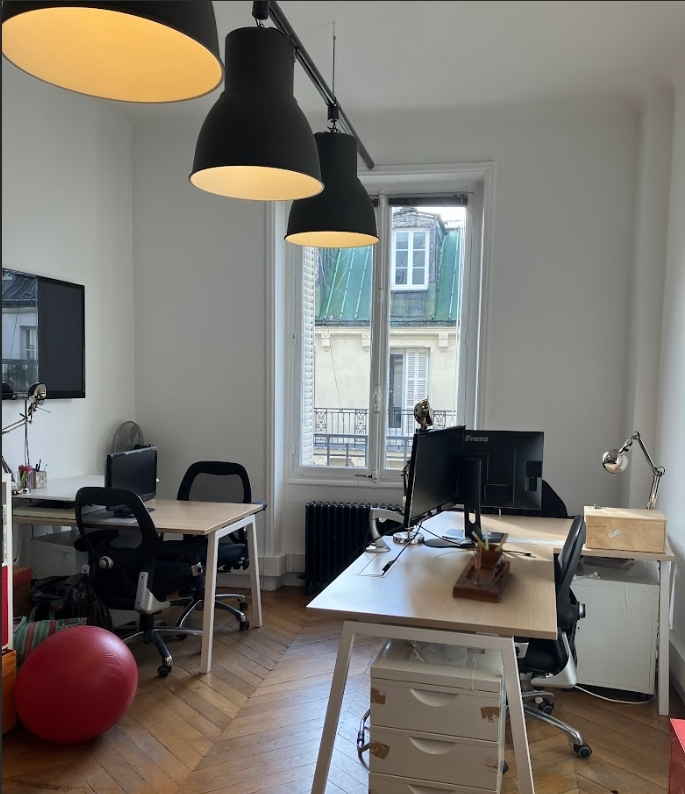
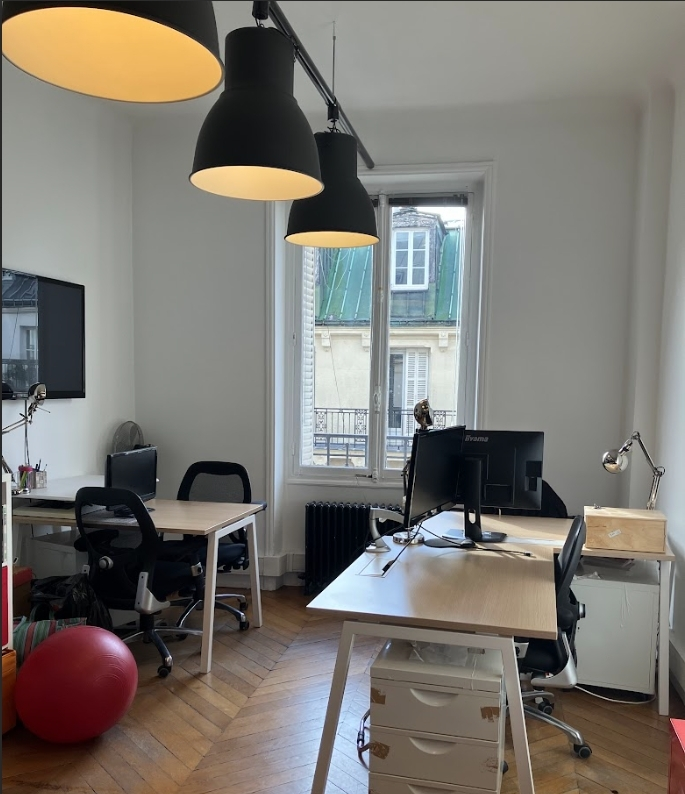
- desk organizer (485, 556)
